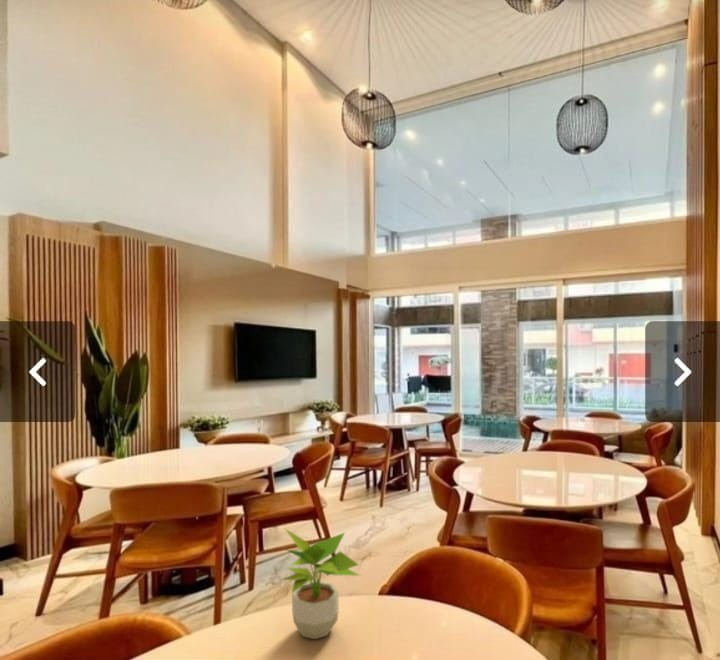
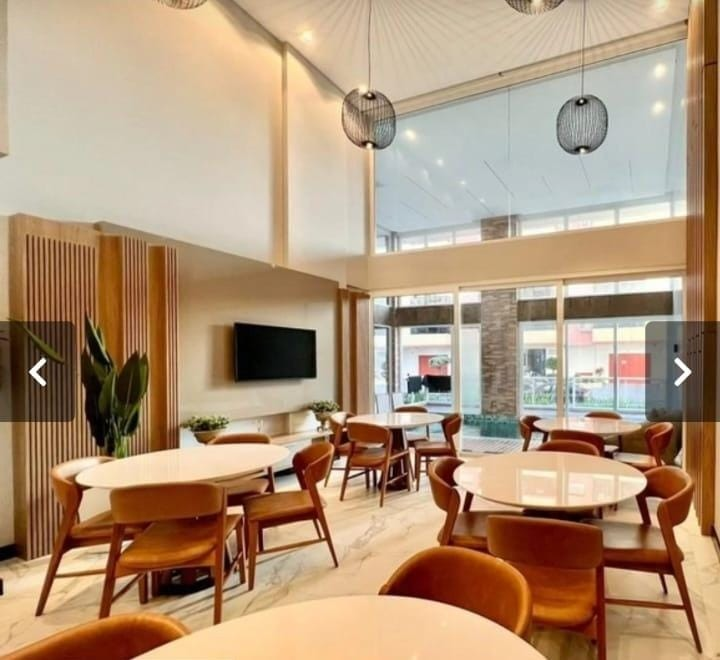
- potted plant (321, 583)
